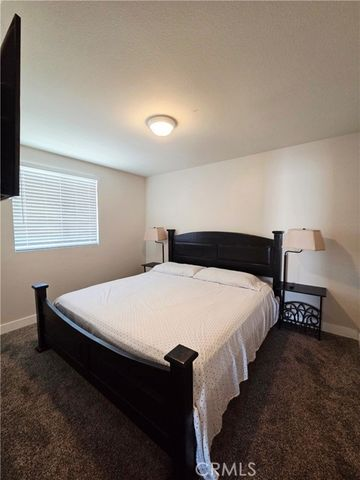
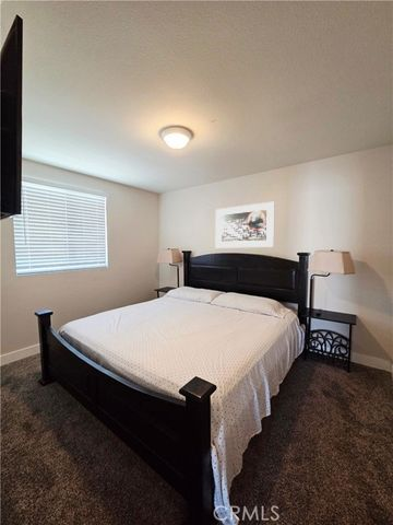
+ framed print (242, 226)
